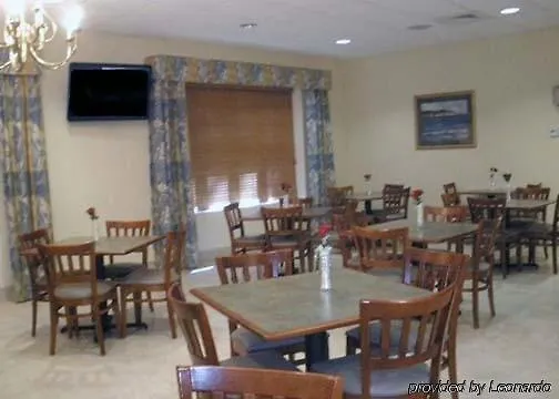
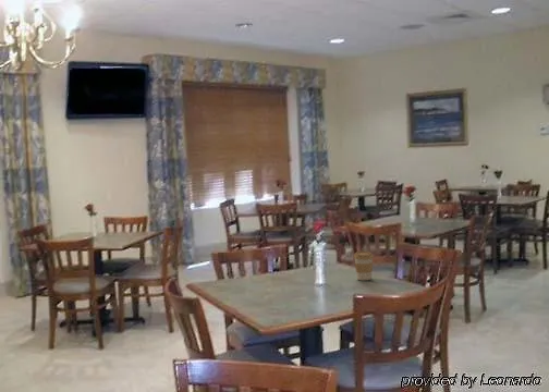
+ coffee cup (363, 265)
